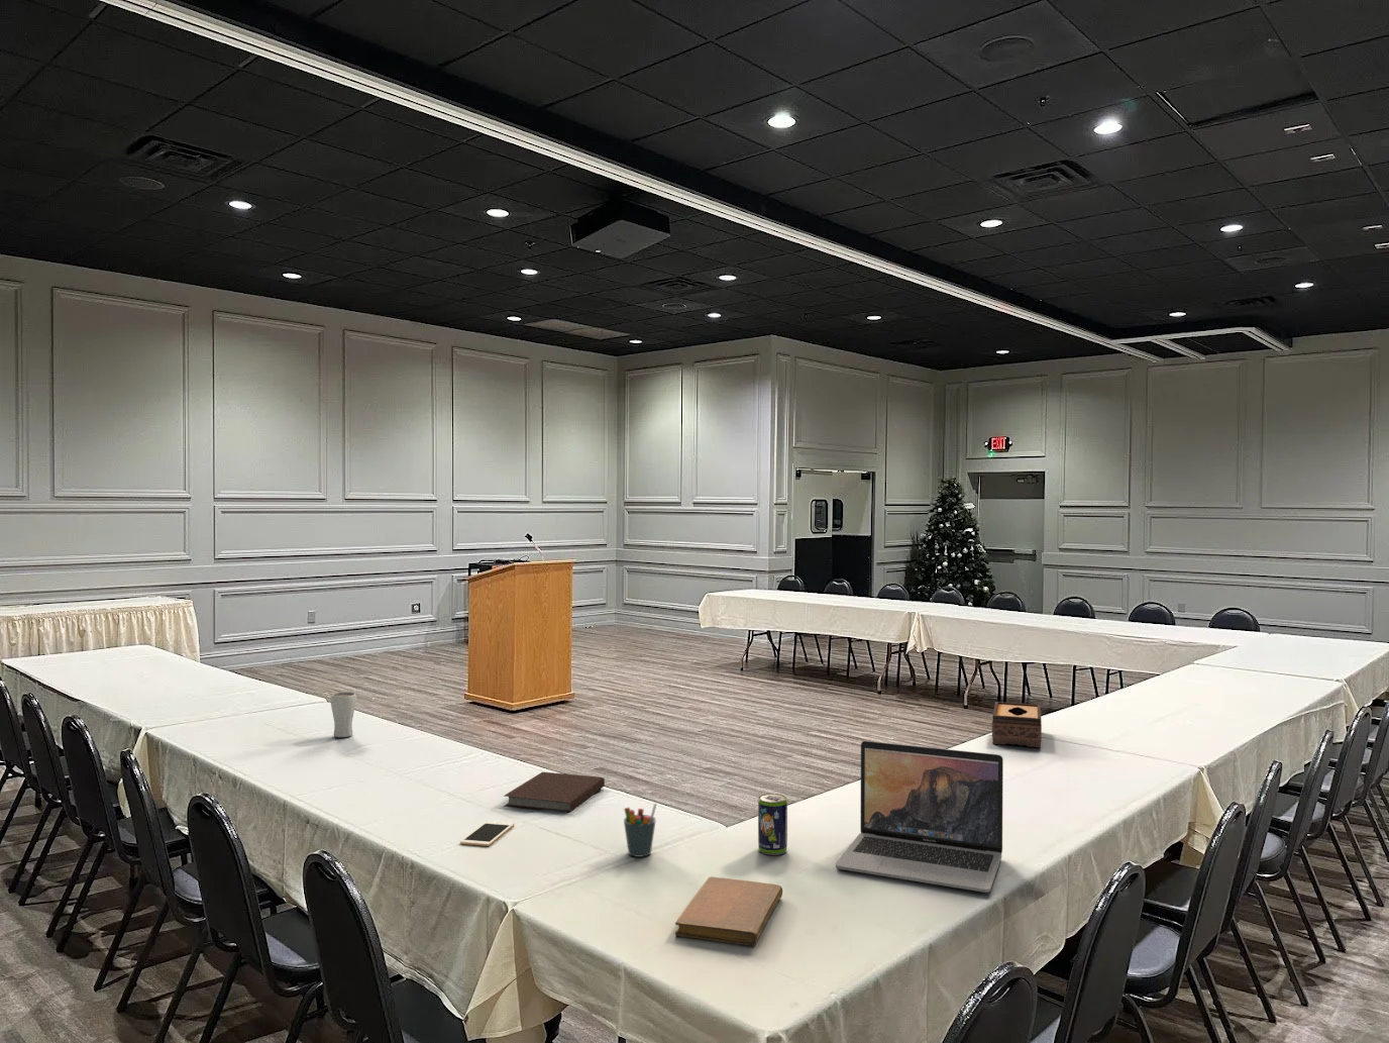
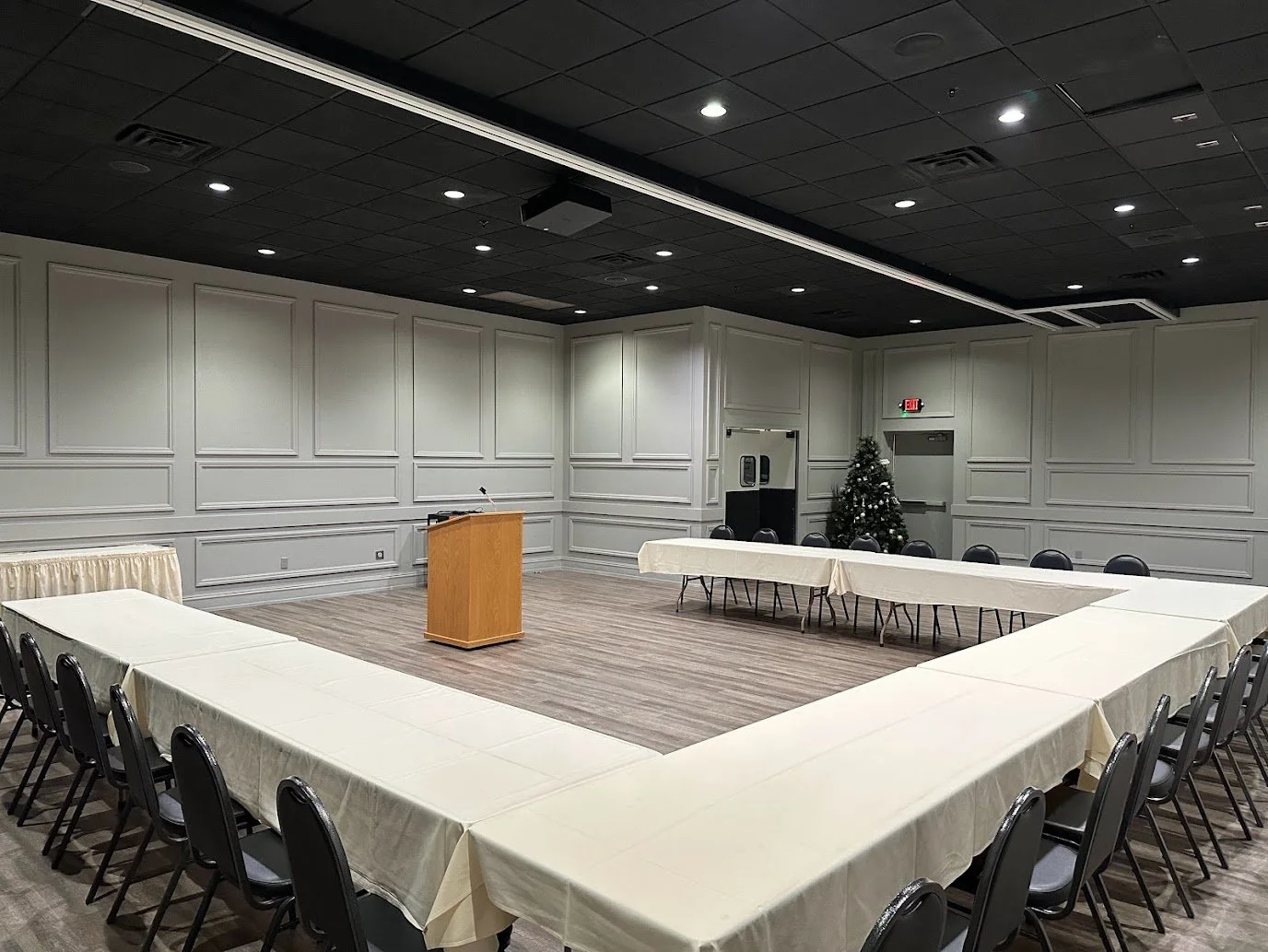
- cell phone (487, 833)
- notebook (731, 908)
- drinking glass (343, 714)
- notebook (555, 791)
- beverage can (772, 823)
- laptop (919, 811)
- tissue box (1017, 723)
- pen holder (639, 827)
